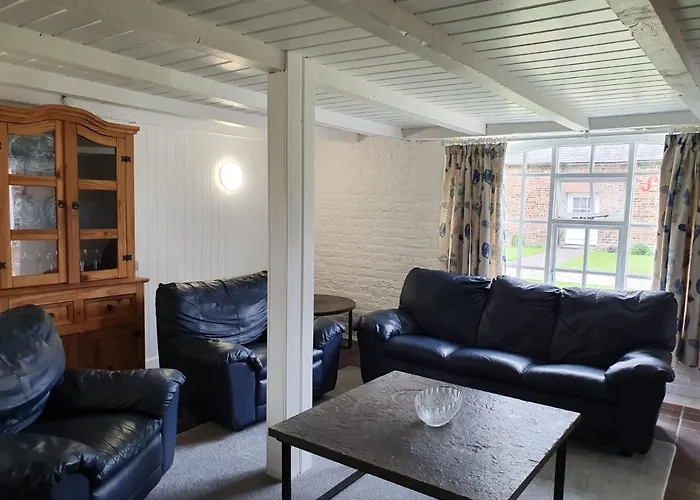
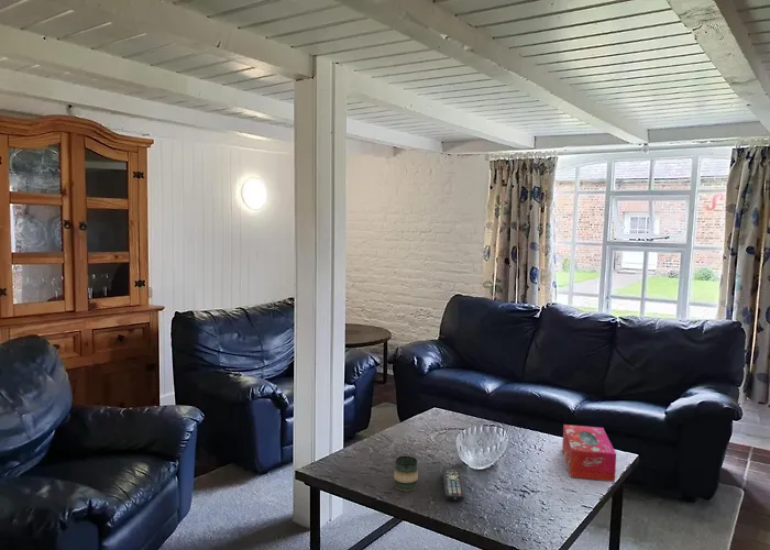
+ remote control (452, 482)
+ tissue box (587, 451)
+ mug (405, 471)
